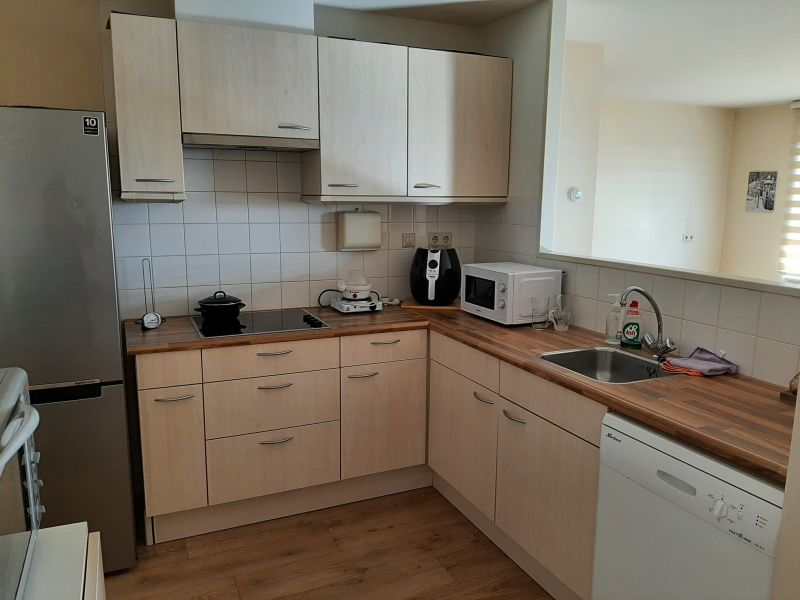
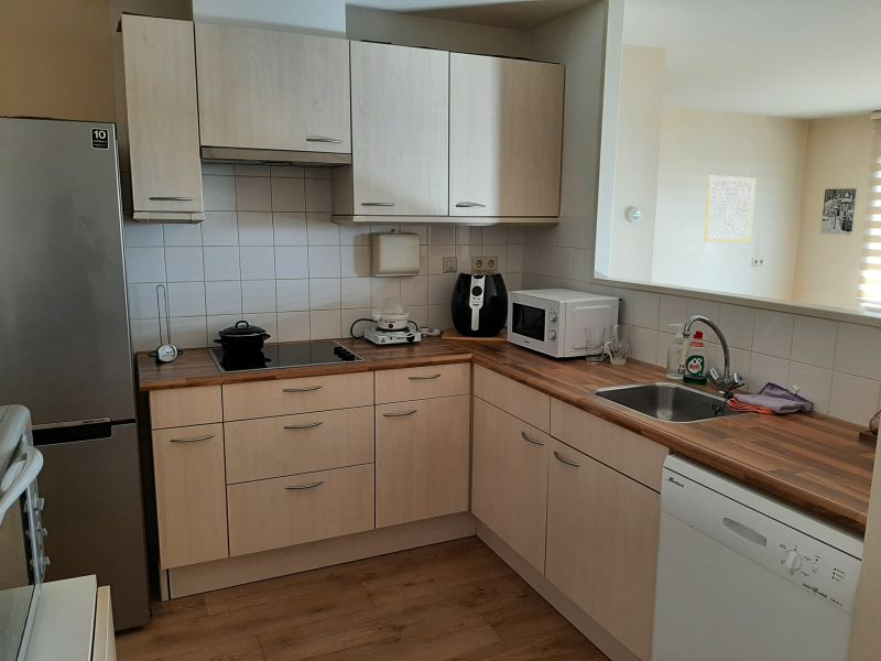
+ wall art (730, 207)
